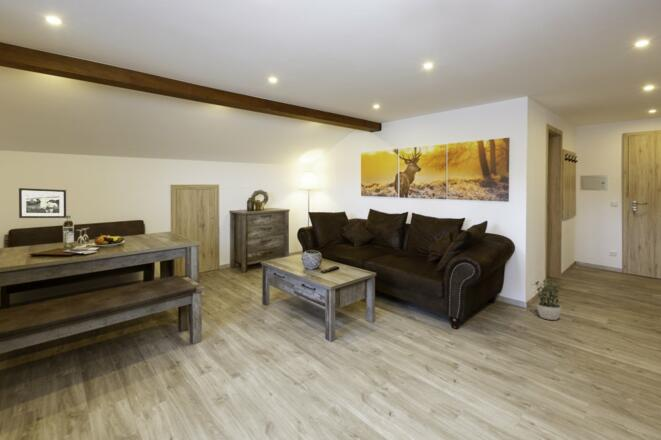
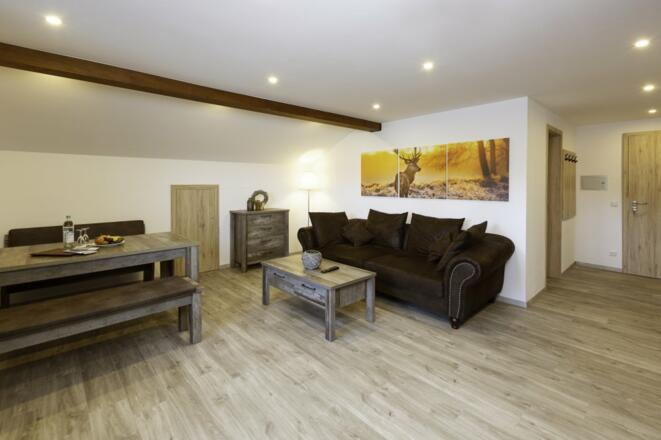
- picture frame (43, 203)
- potted plant (547, 298)
